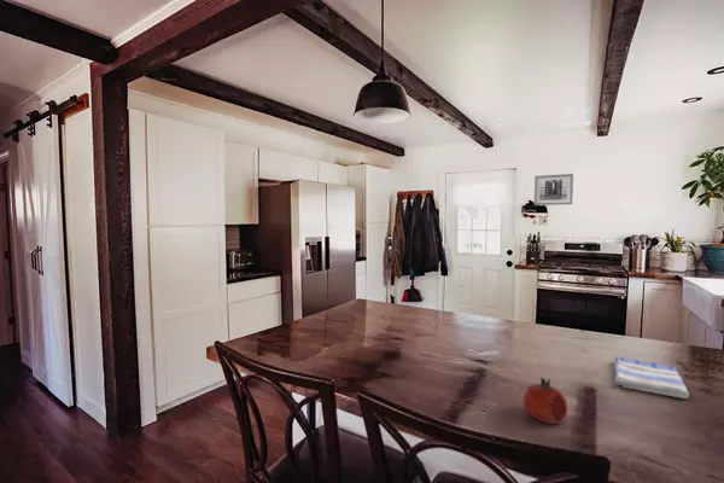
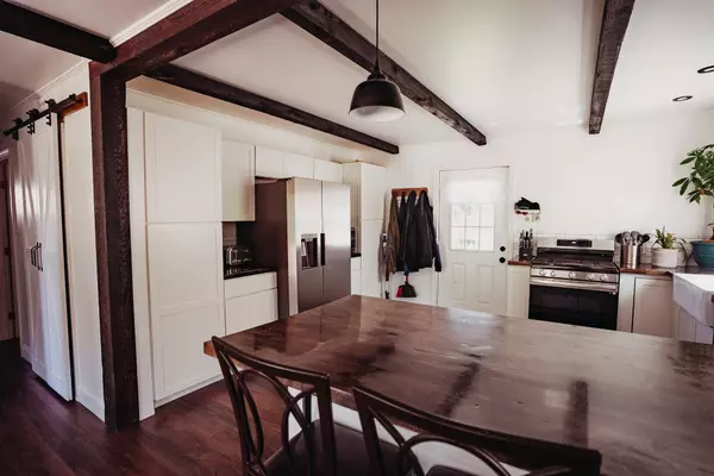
- wall art (553, 190)
- dish towel (647, 374)
- fruit (544, 396)
